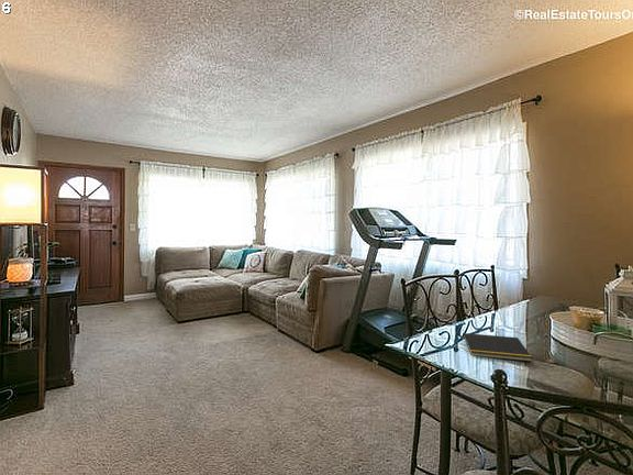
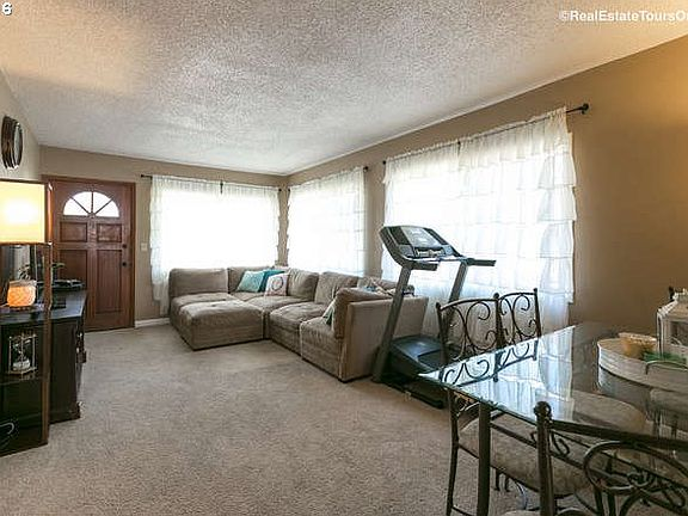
- notepad (495, 345)
